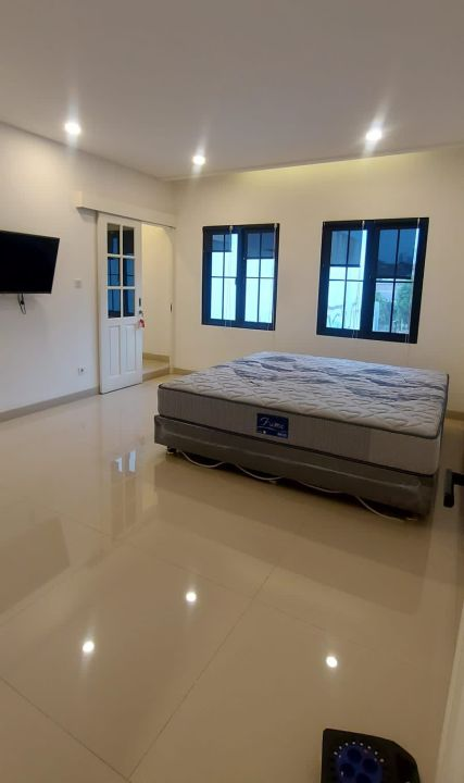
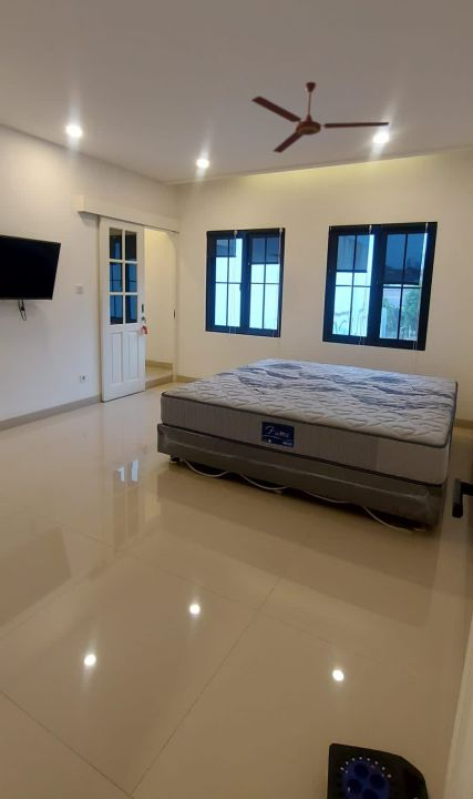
+ ceiling fan (309, 109)
